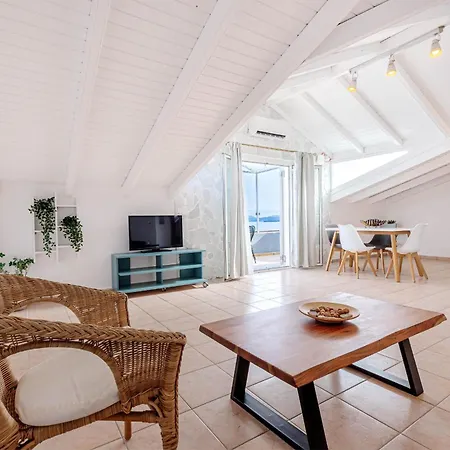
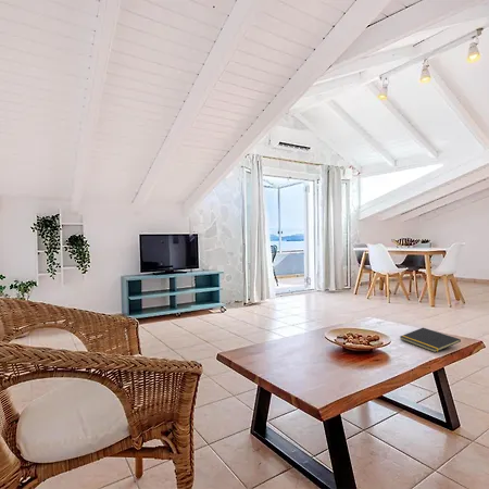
+ notepad (428, 339)
